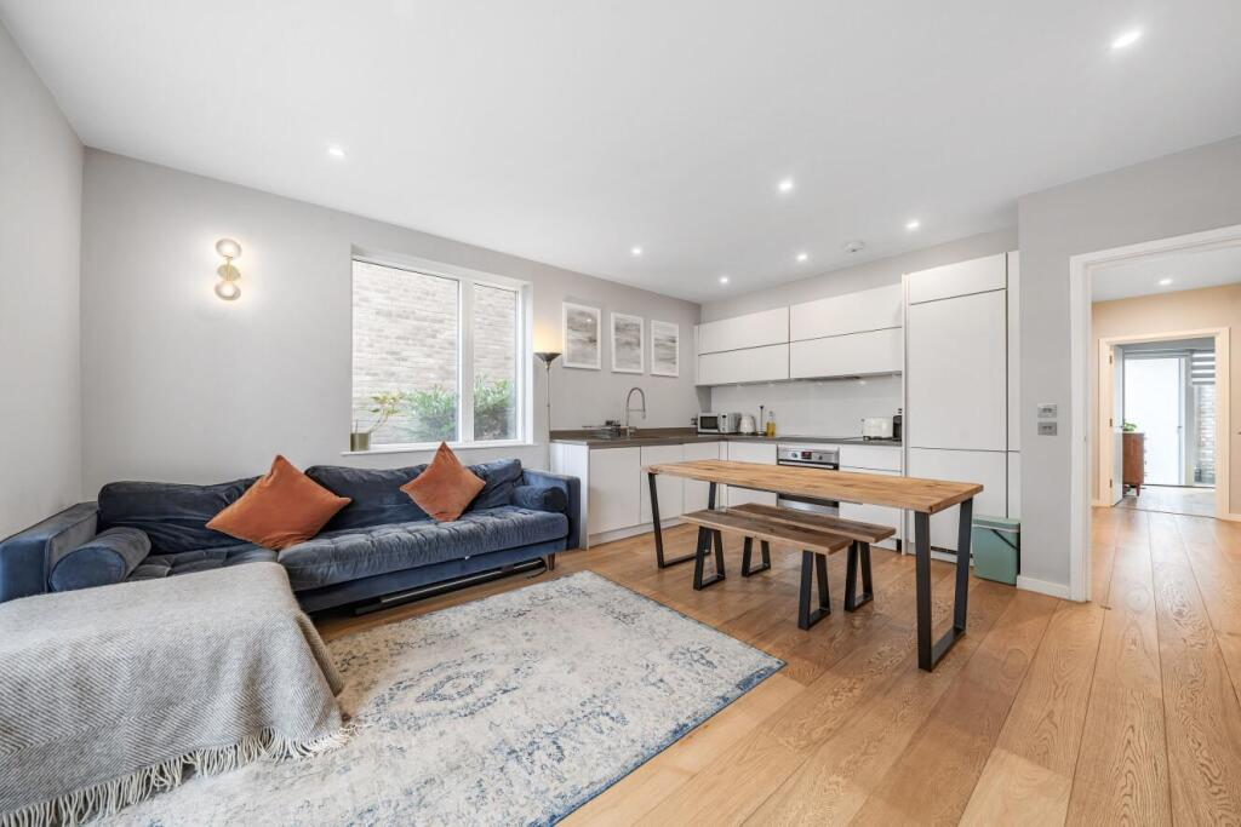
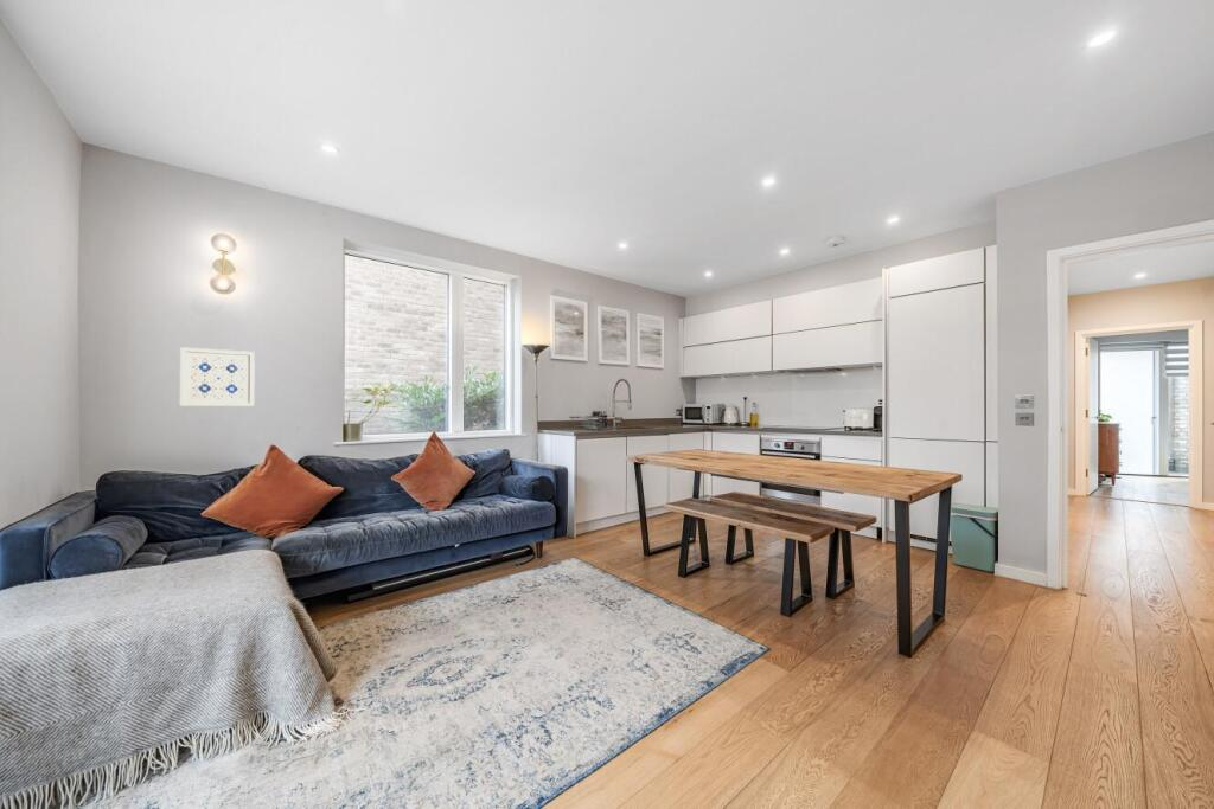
+ wall art (218, 378)
